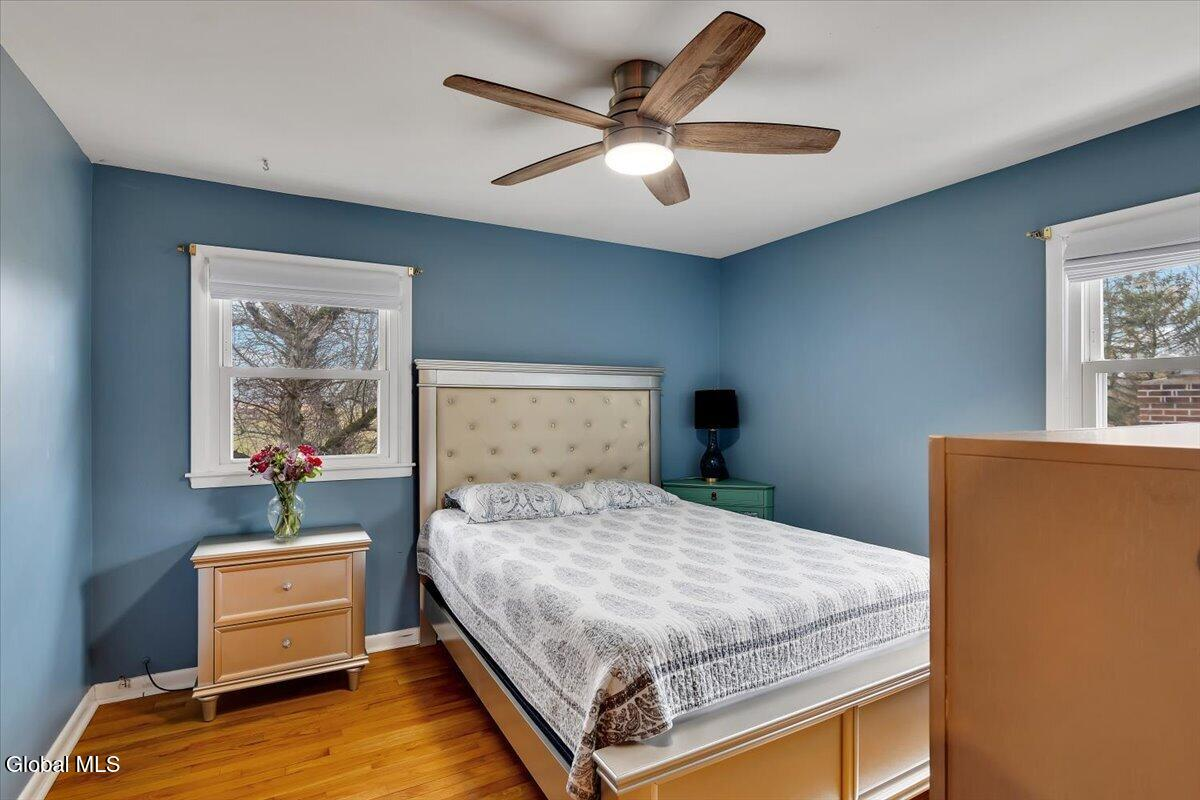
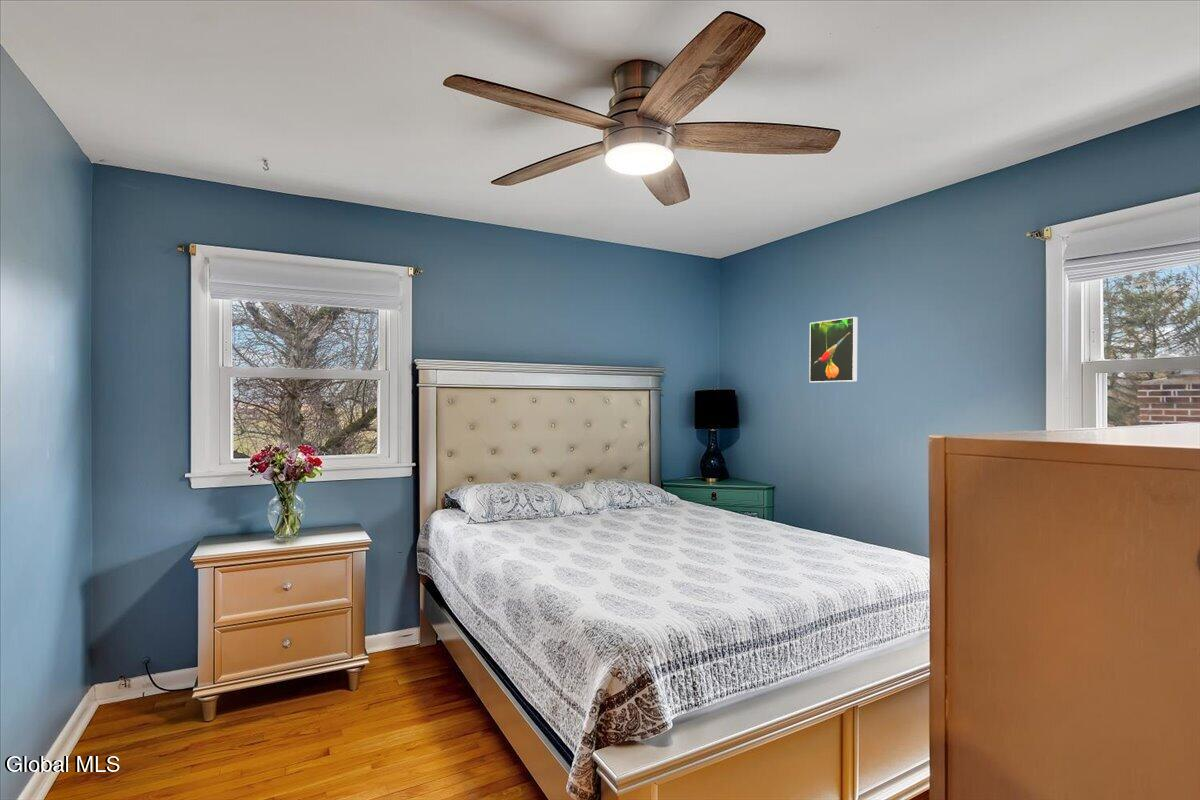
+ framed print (832, 350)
